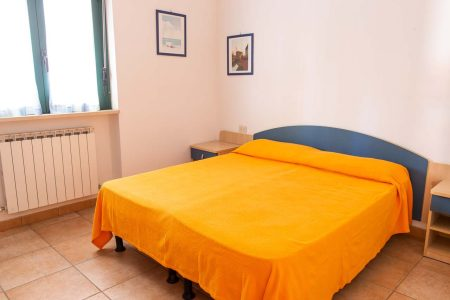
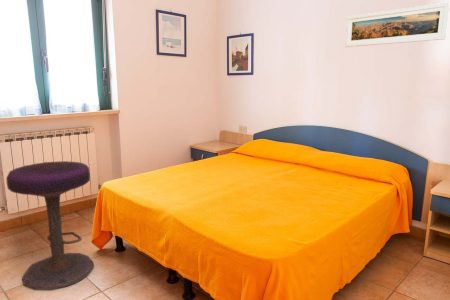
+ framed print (392, 27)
+ stool (54, 219)
